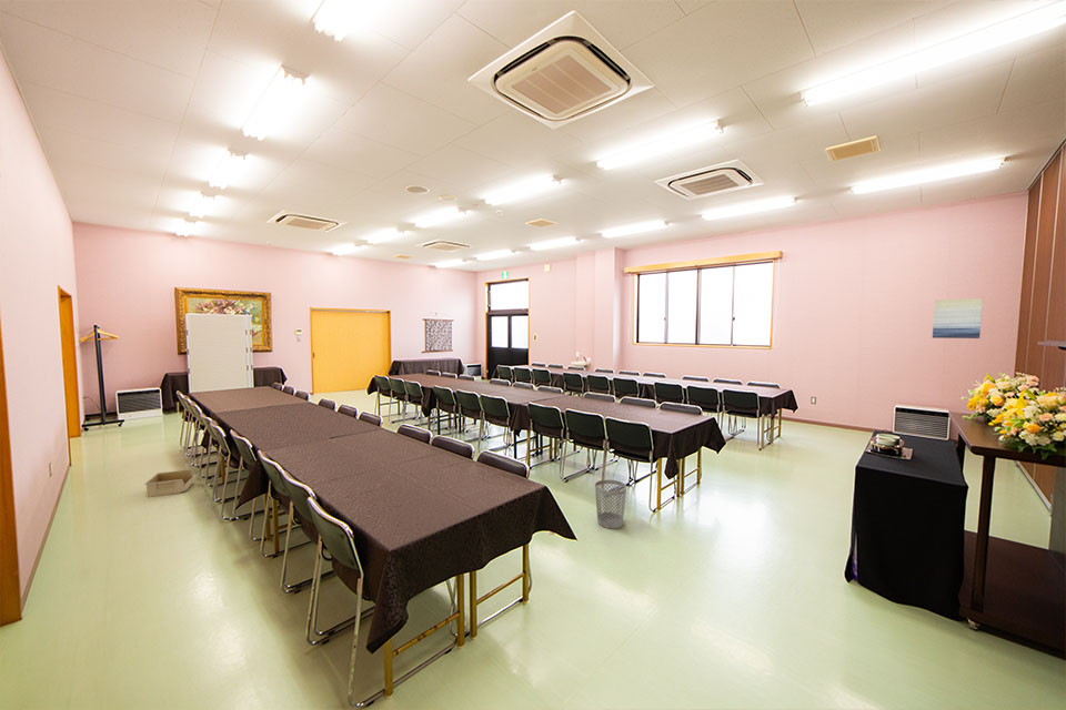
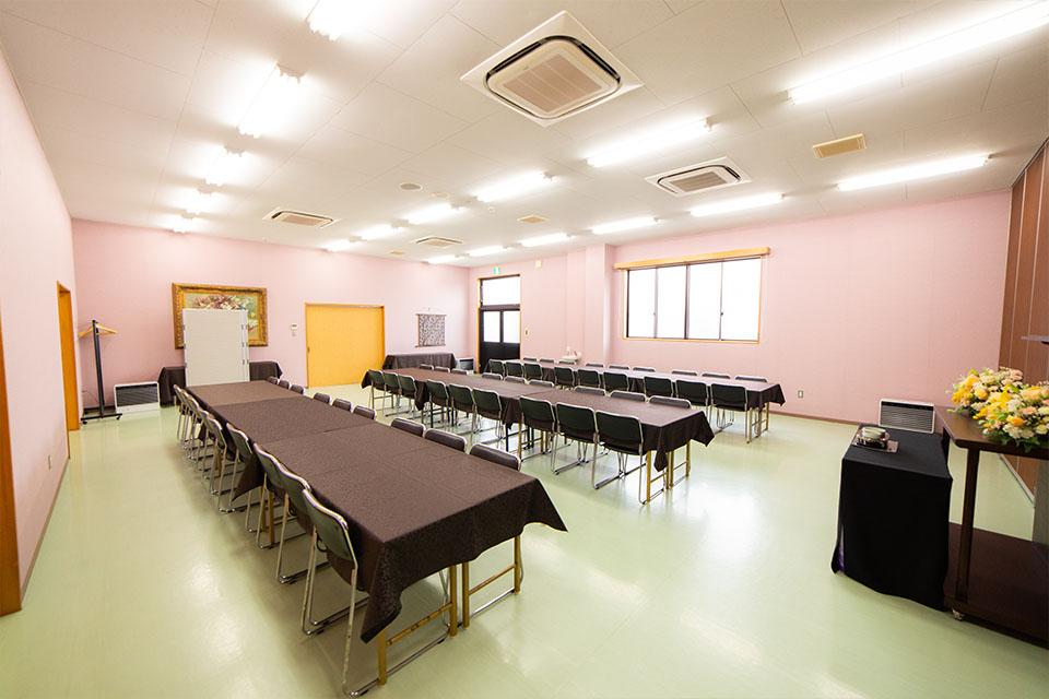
- wastebasket (610, 504)
- storage bin (171, 483)
- wall art (956, 318)
